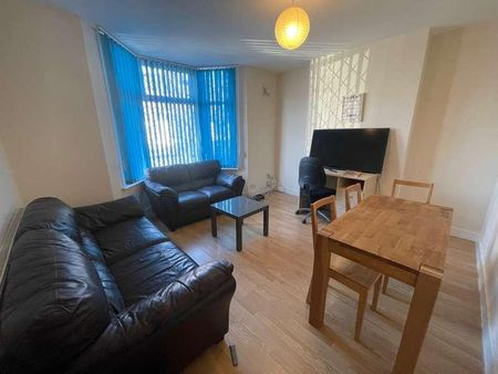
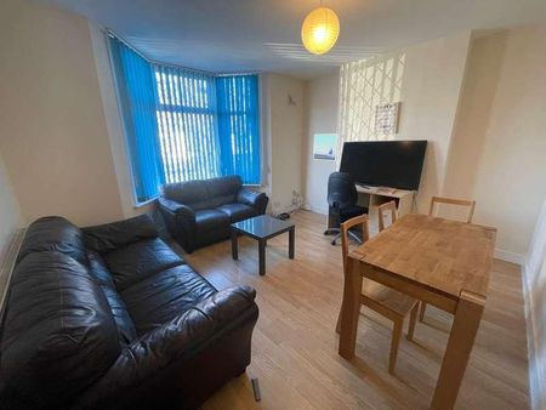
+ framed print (324, 147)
